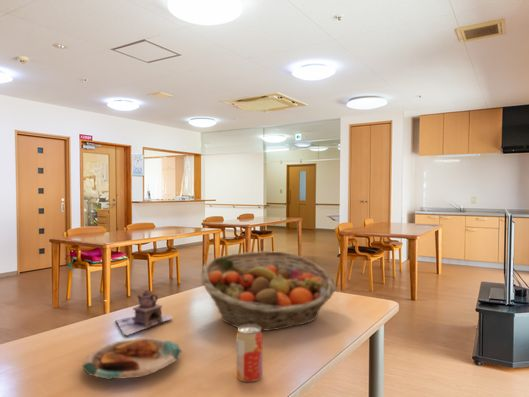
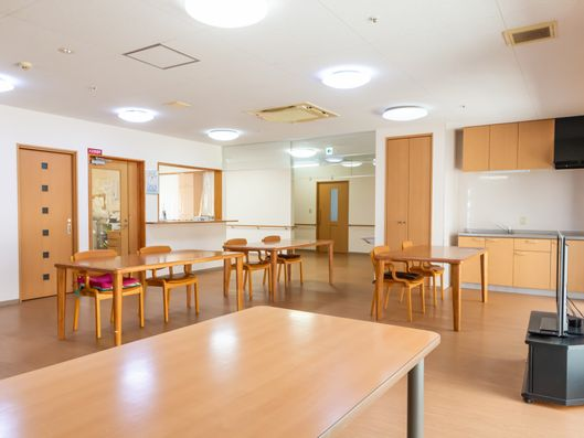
- beverage can (249, 352)
- fruit basket (268, 286)
- plate (133, 357)
- teapot (146, 306)
